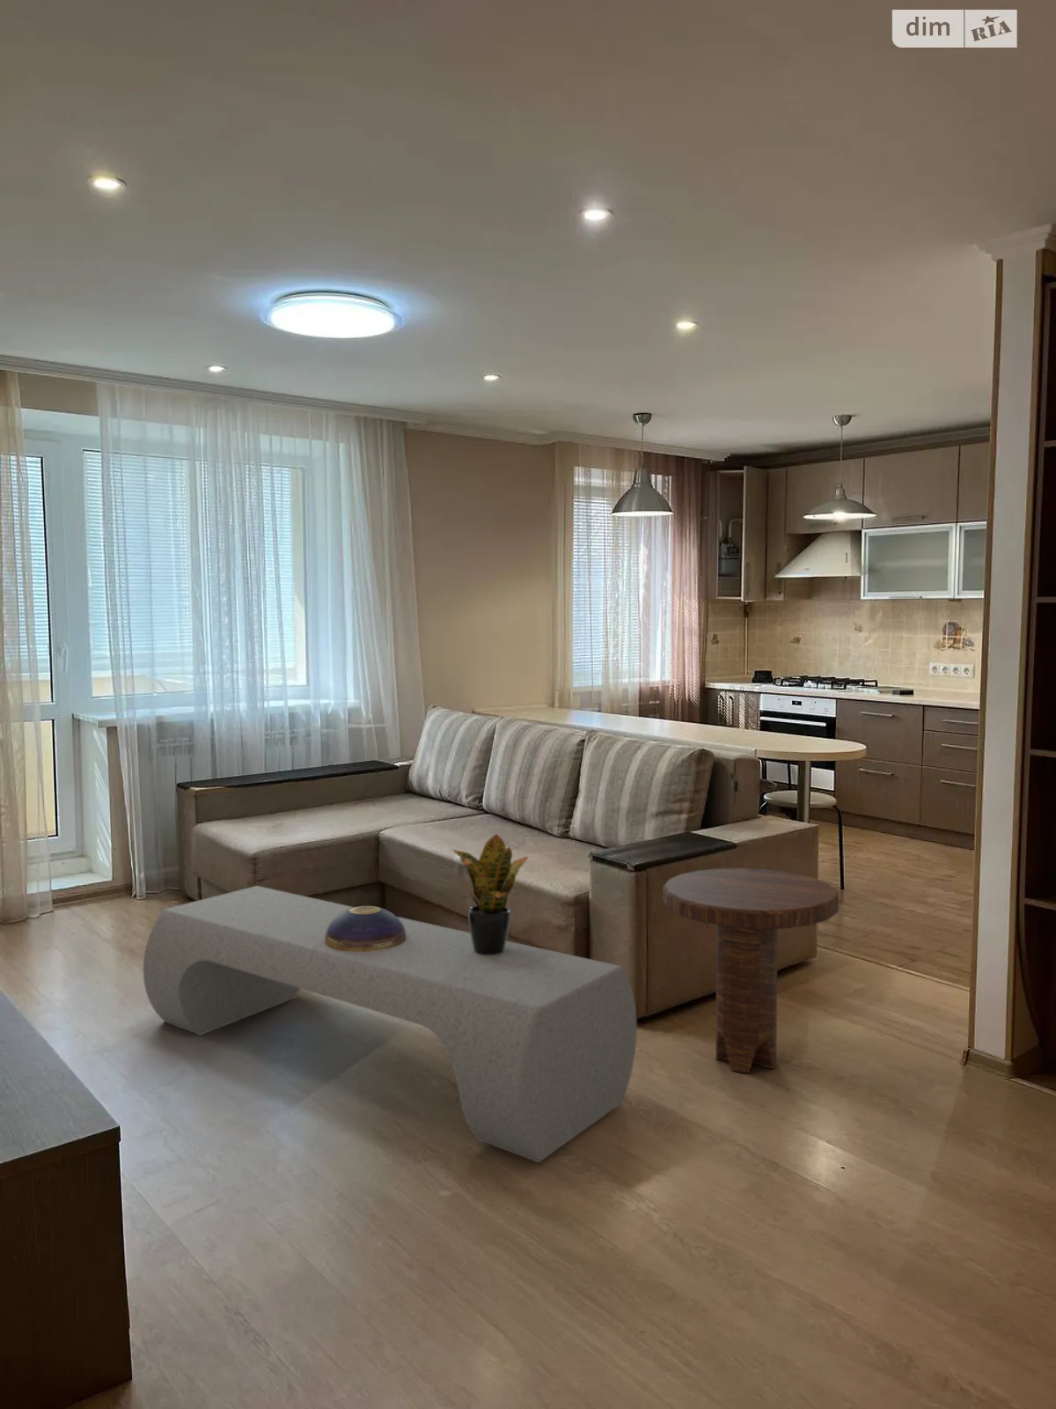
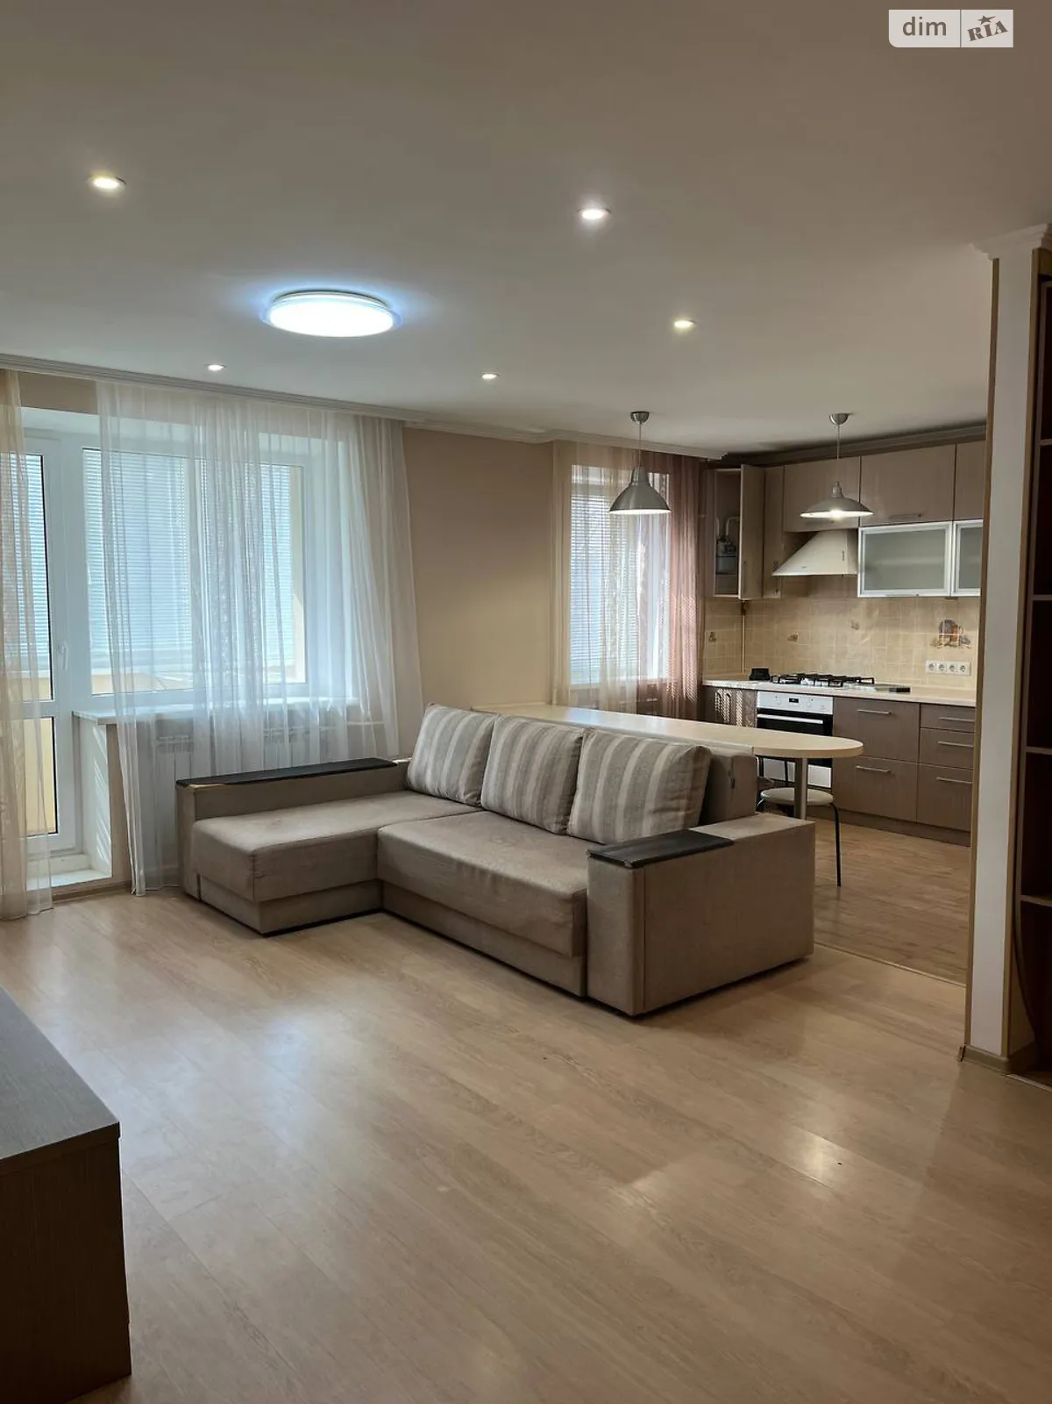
- bench (370, 997)
- side table (749, 974)
- potted plant (485, 892)
- decorative bowl (365, 923)
